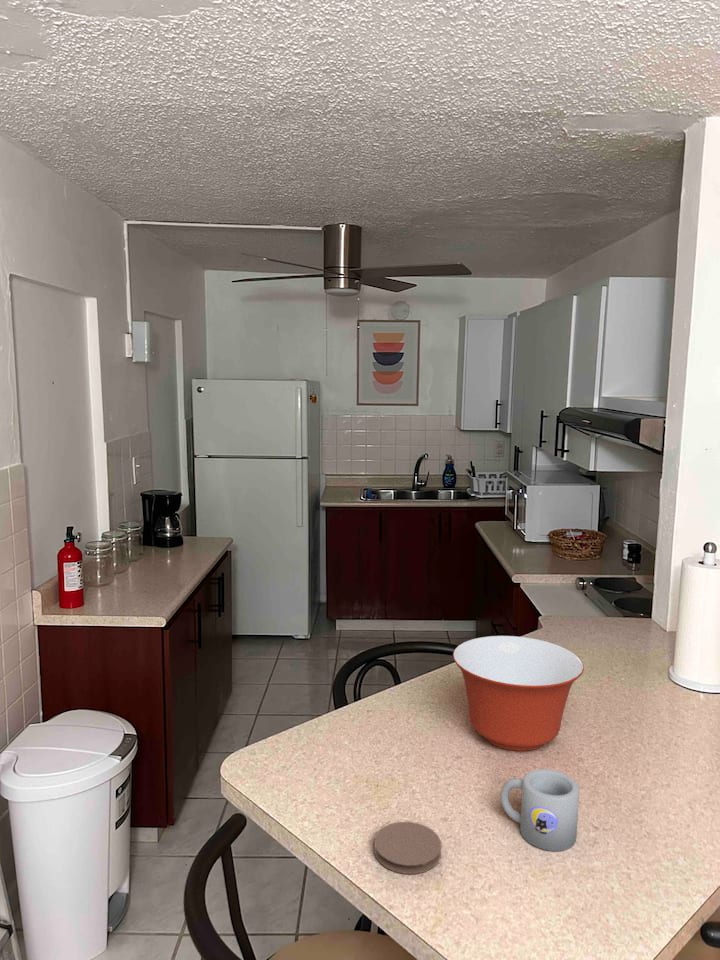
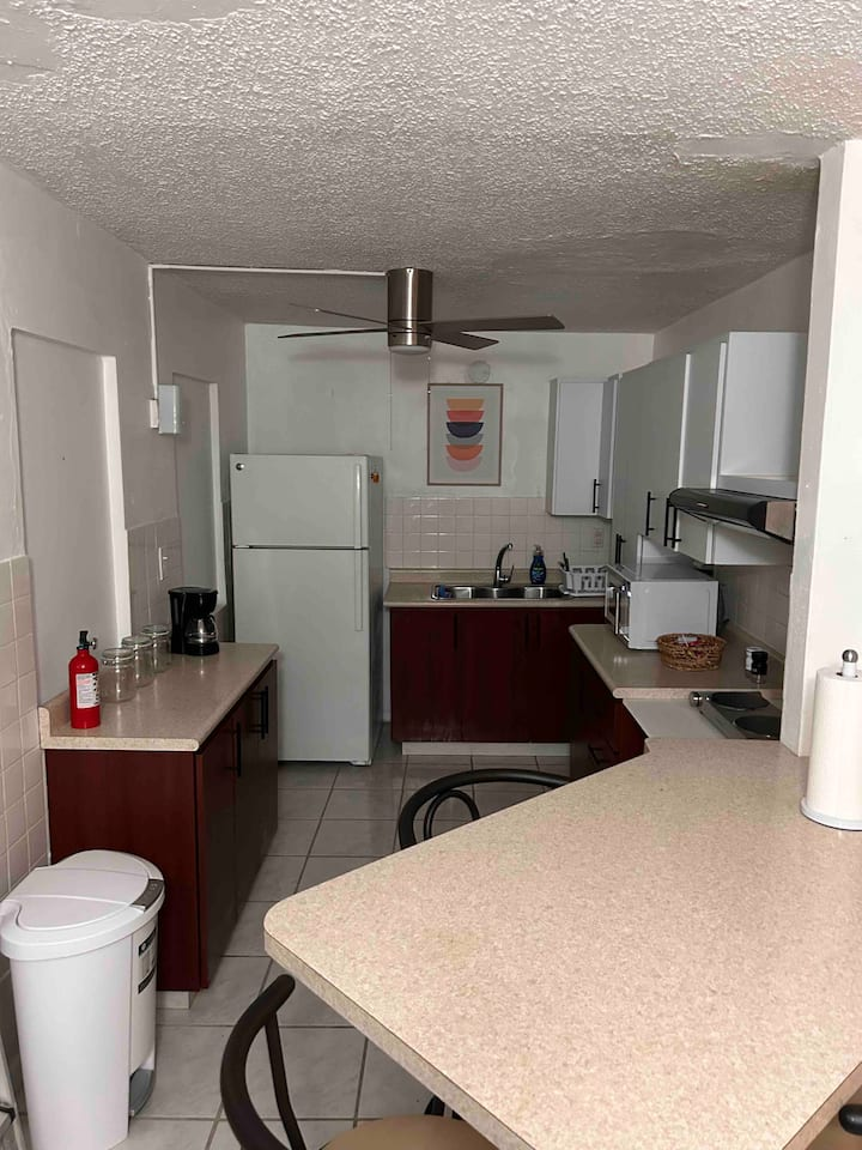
- mixing bowl (515, 696)
- coaster (407, 846)
- mug (537, 804)
